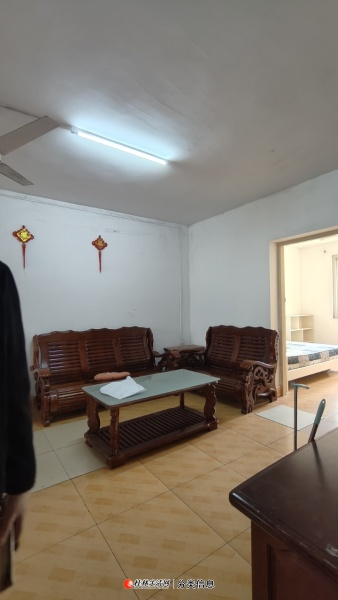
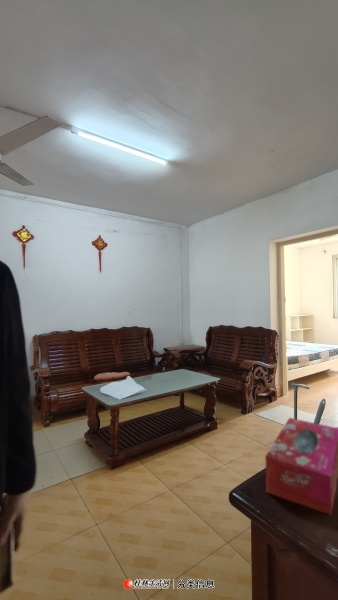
+ tissue box (306, 457)
